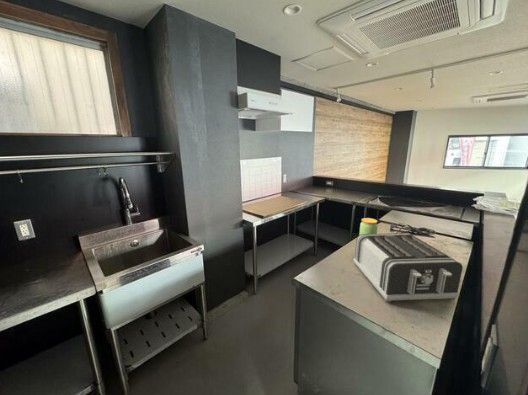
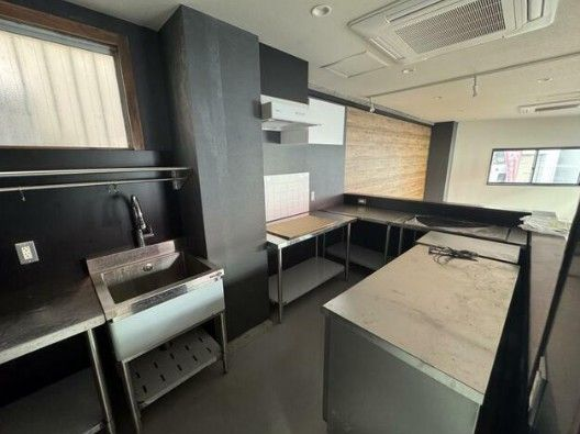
- jar (367, 233)
- toaster (403, 264)
